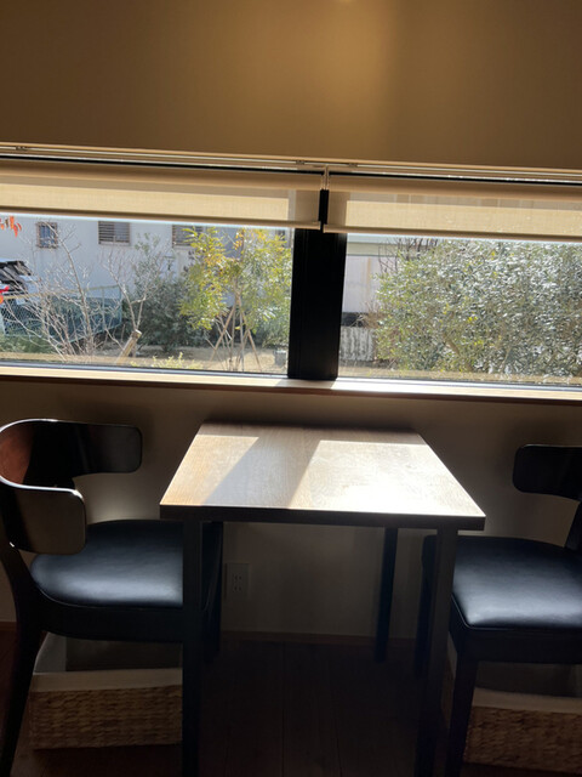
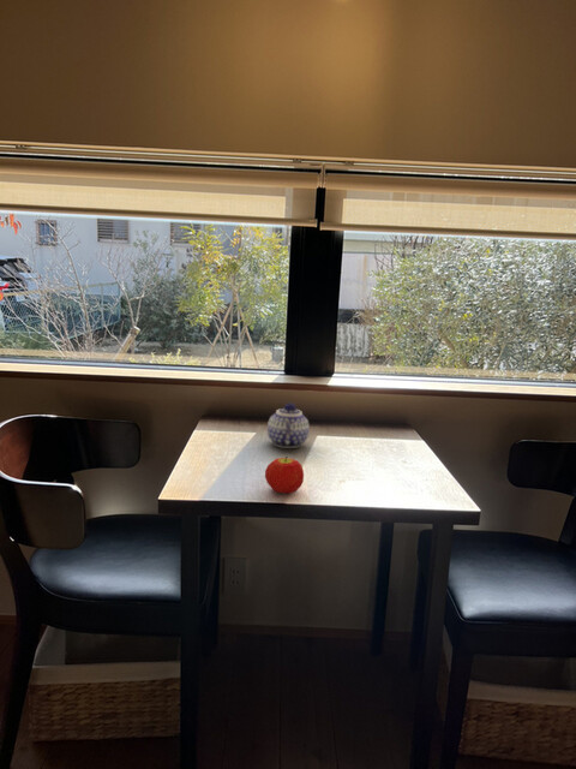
+ fruit (284, 472)
+ teapot (288, 423)
